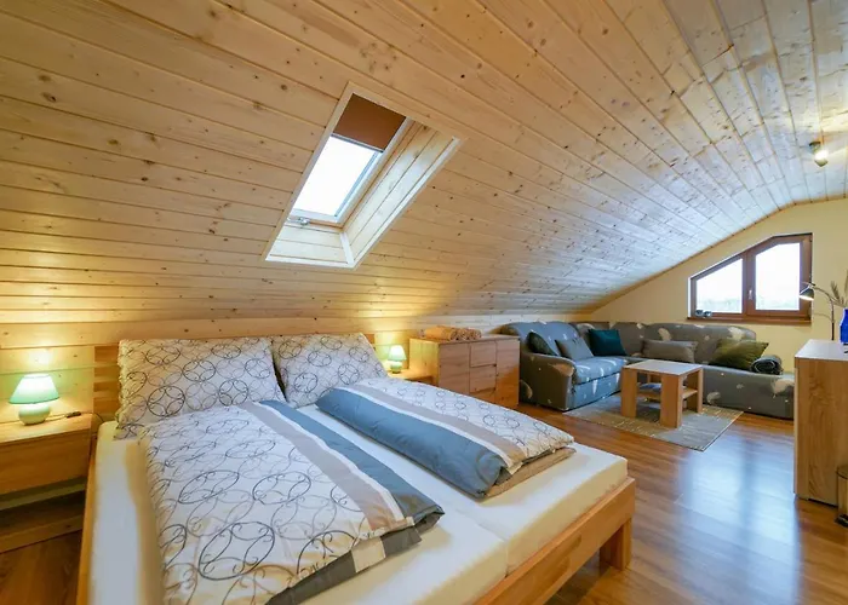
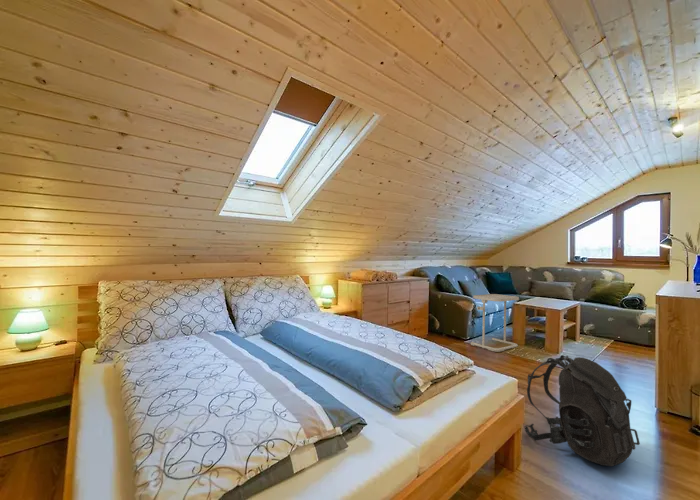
+ backpack (579, 403)
+ side table (484, 321)
